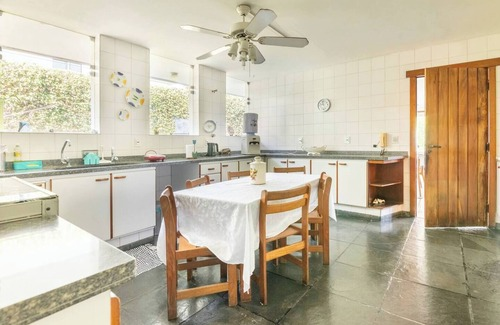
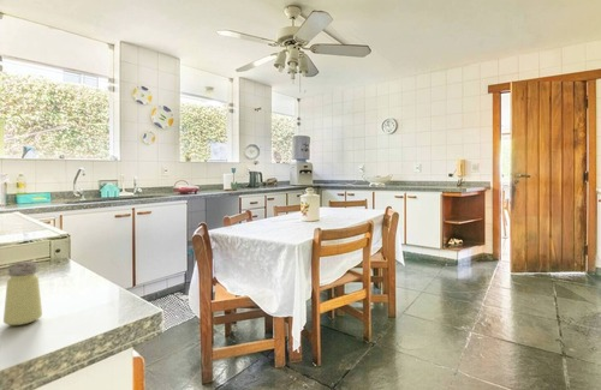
+ saltshaker (23, 292)
